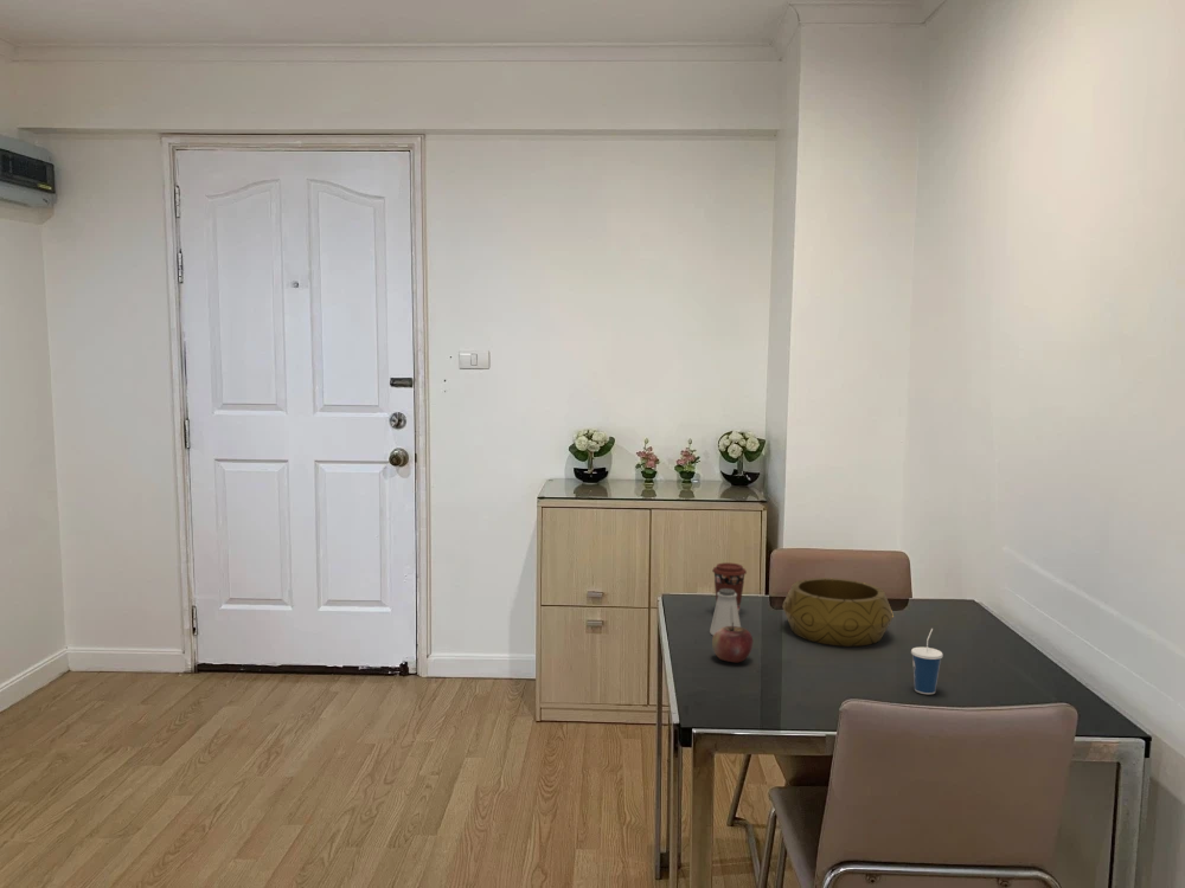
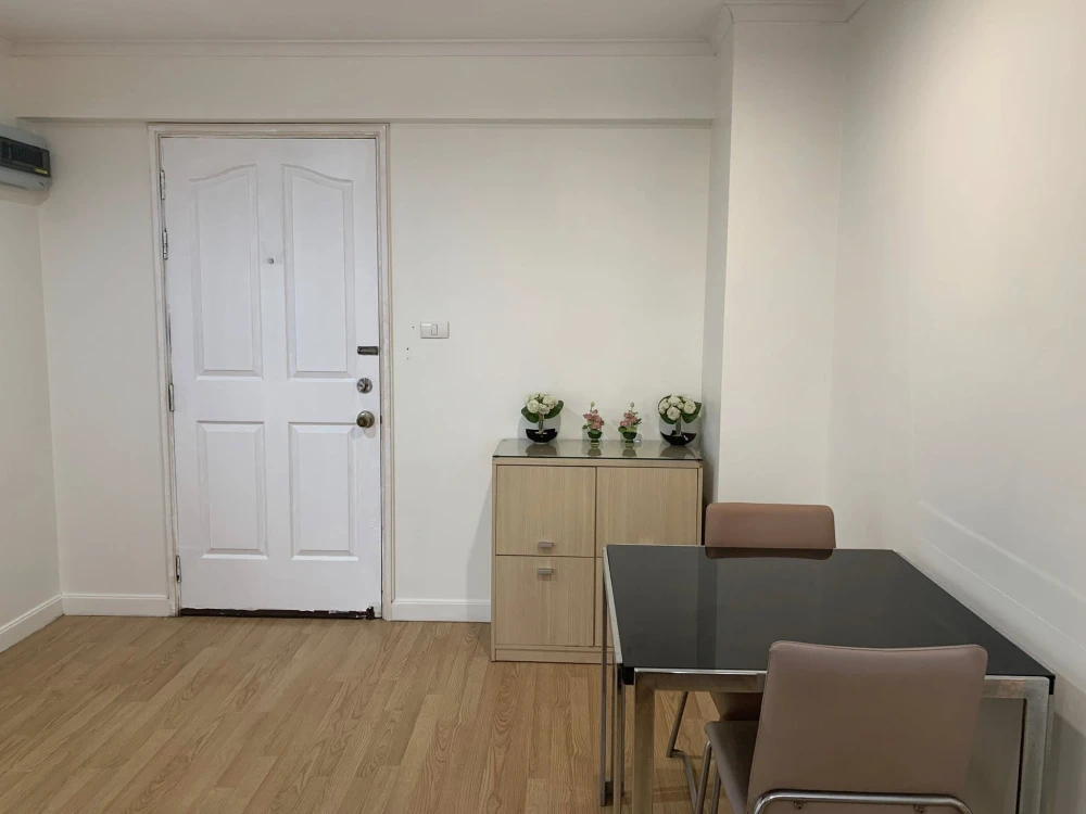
- apple (731, 641)
- saltshaker (726, 611)
- decorative bowl (837, 610)
- coffee cup (730, 588)
- cup (925, 659)
